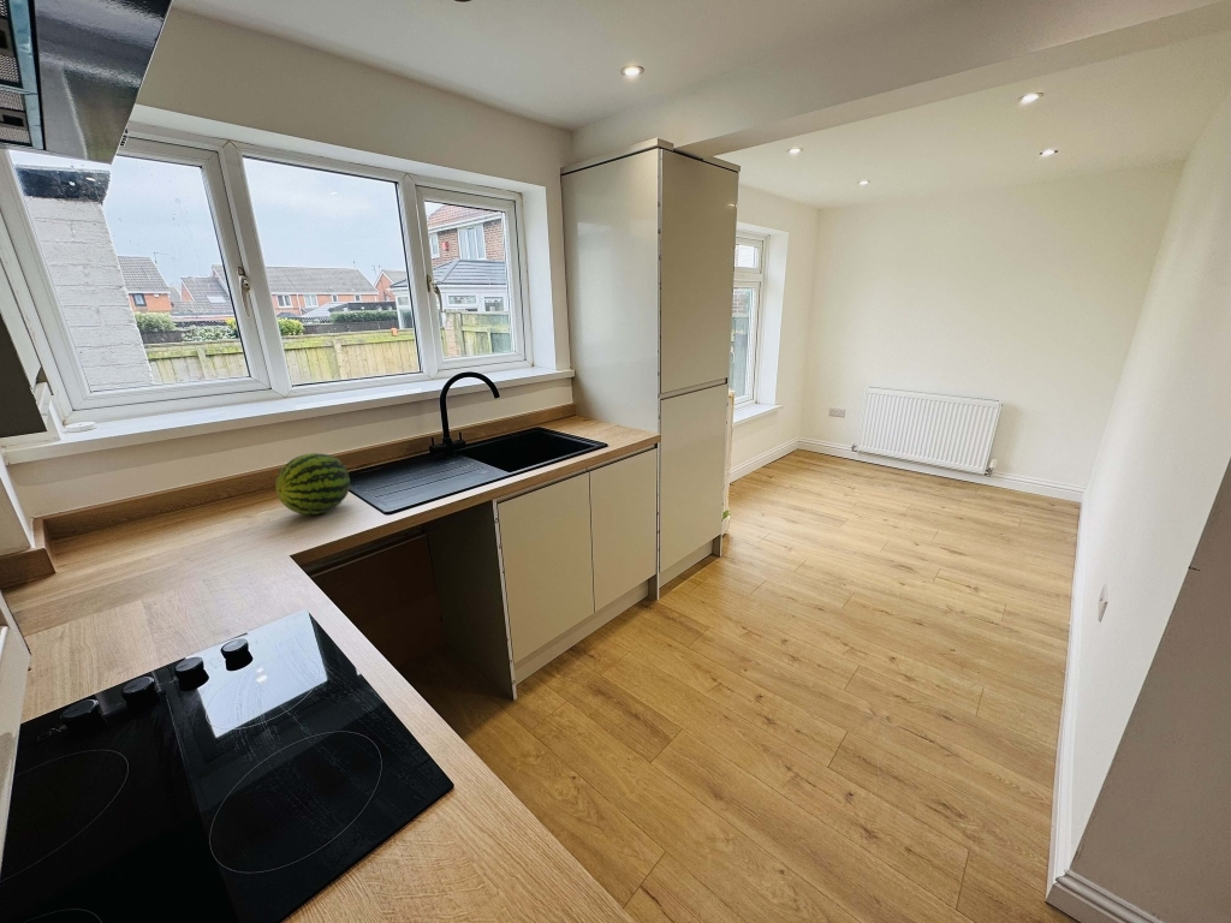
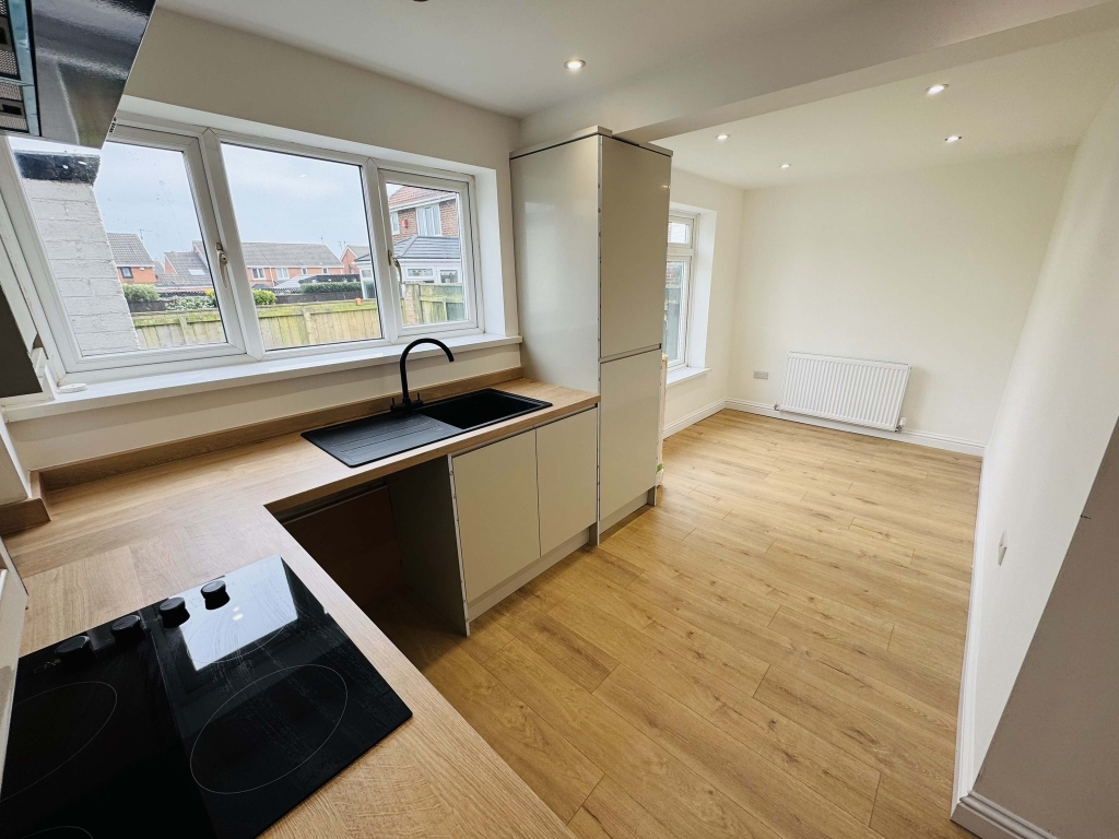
- fruit (315, 483)
